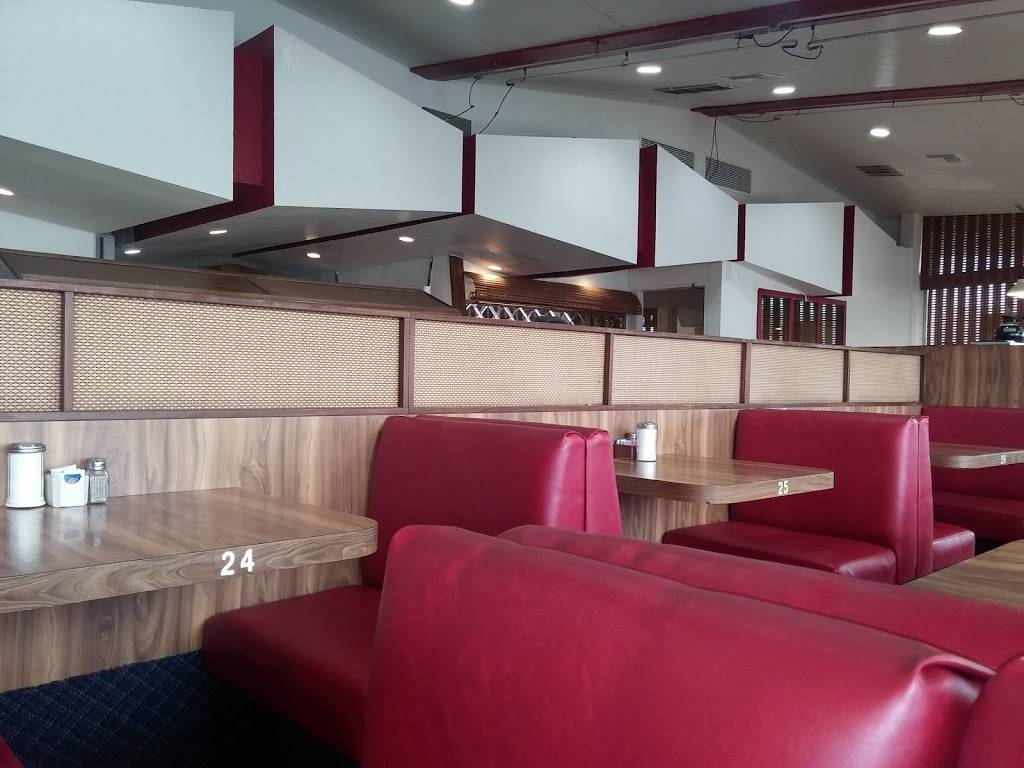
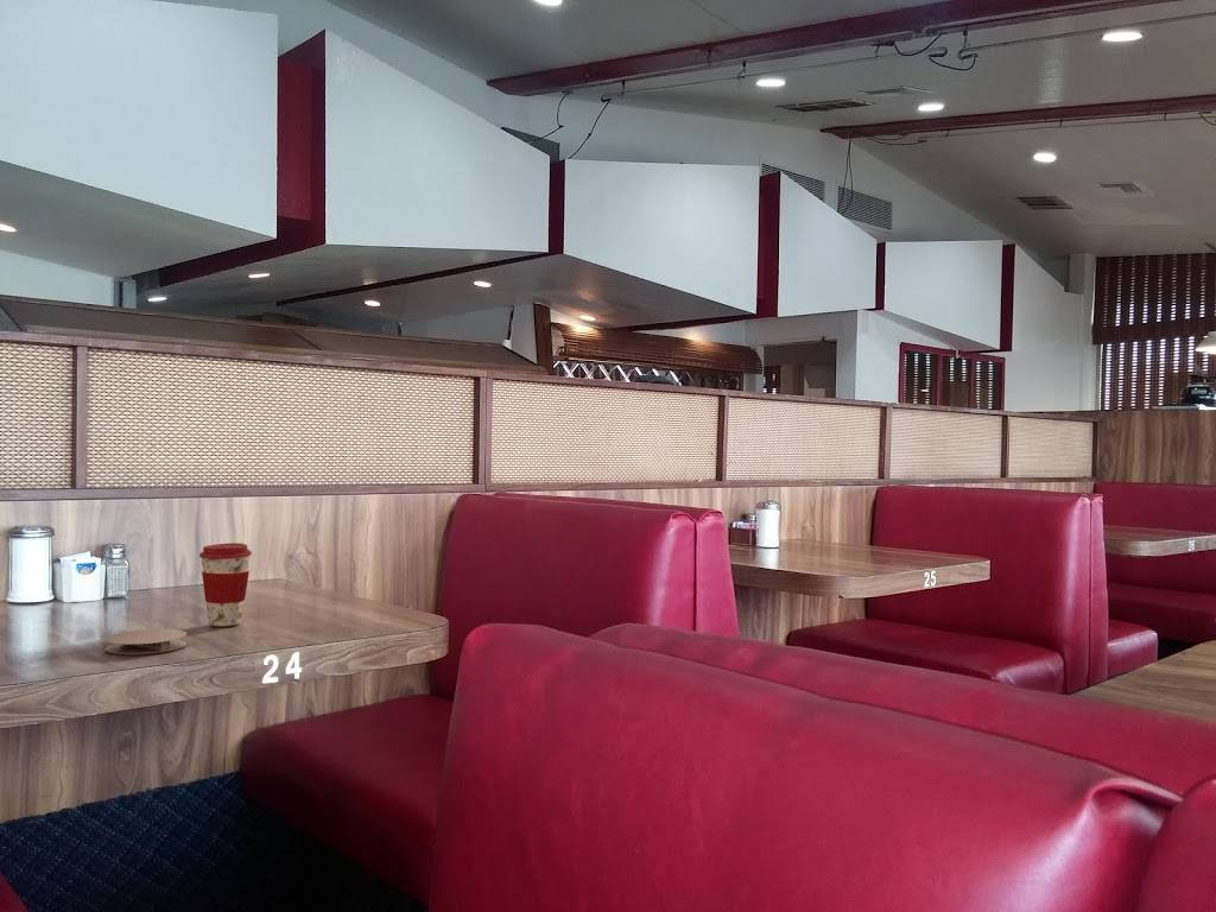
+ coffee cup (224, 584)
+ coaster (146, 641)
